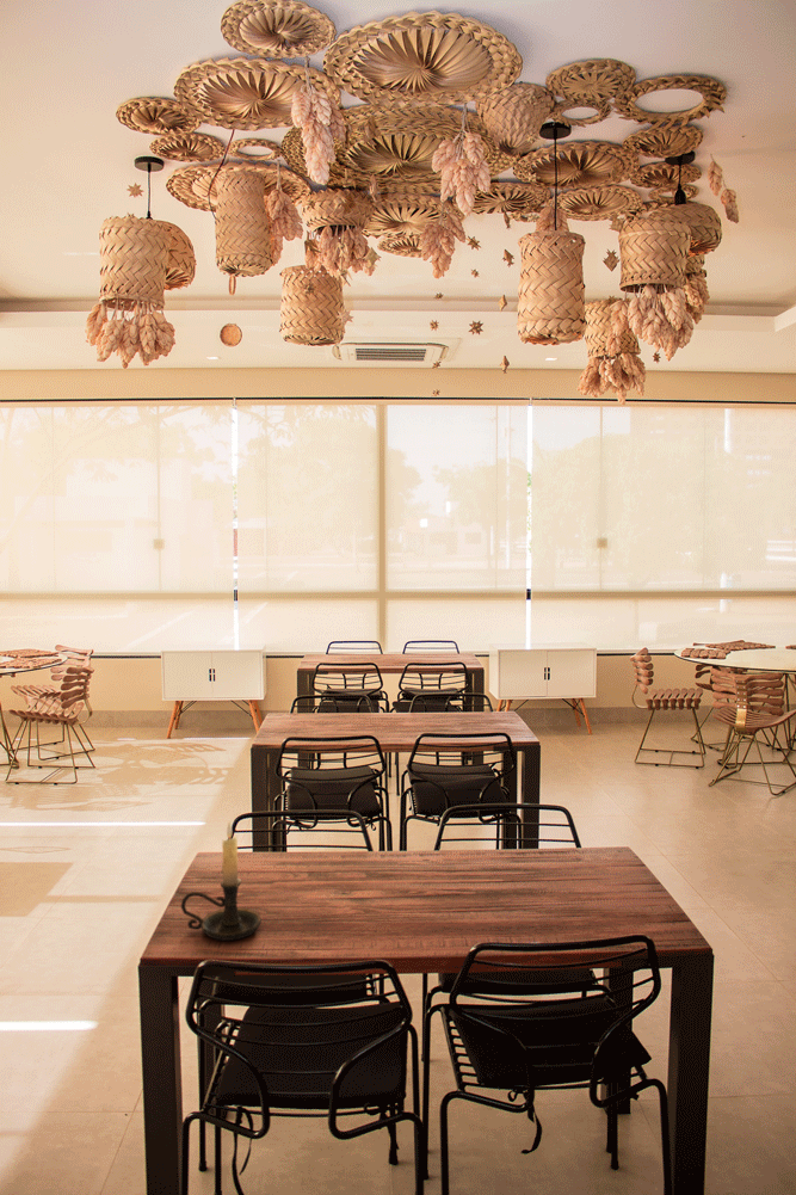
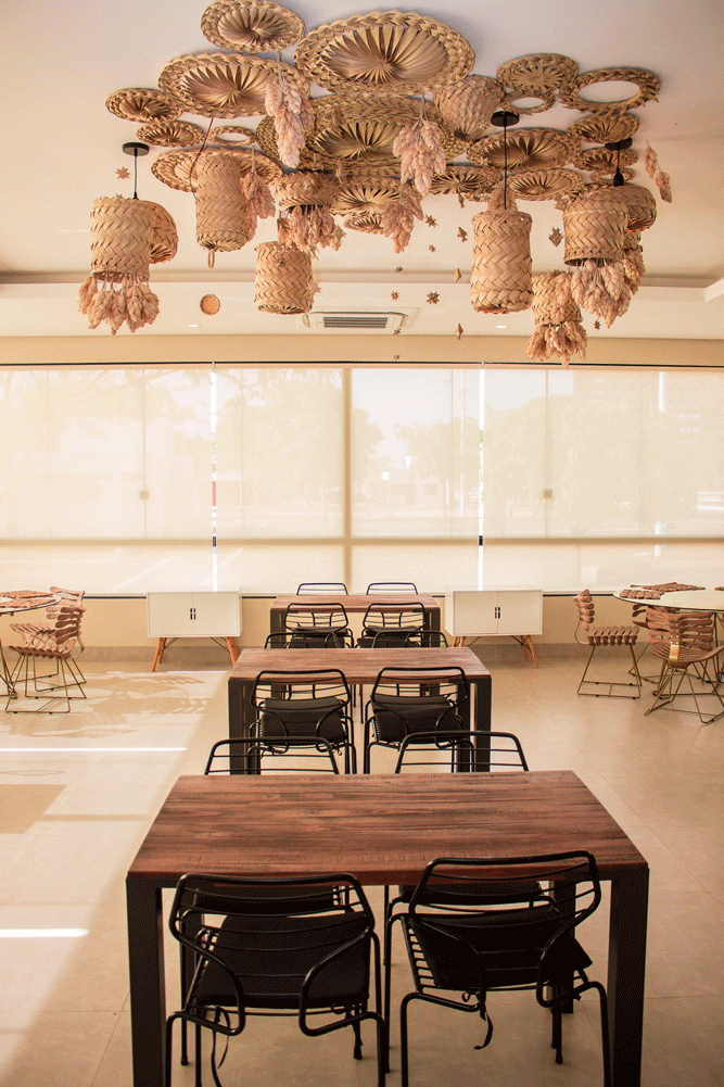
- candle holder (222, 873)
